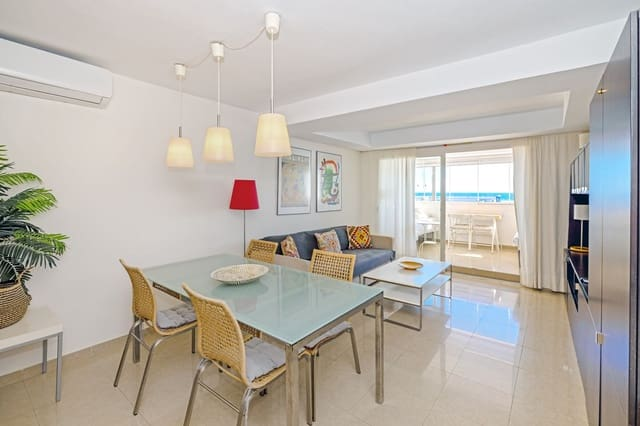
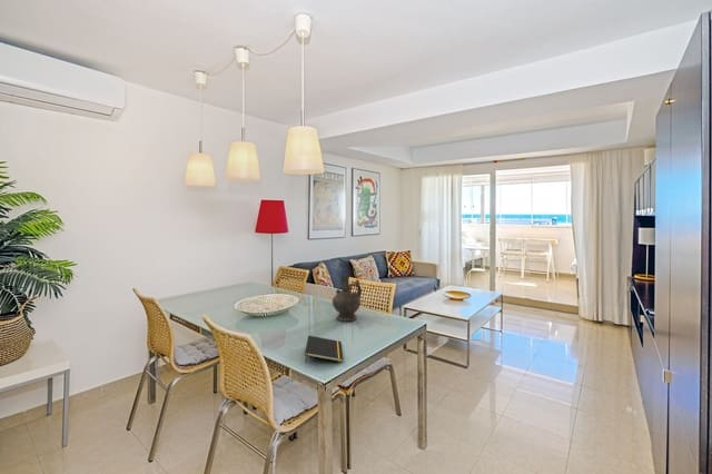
+ ceremonial vessel (347, 296)
+ notepad (324, 347)
